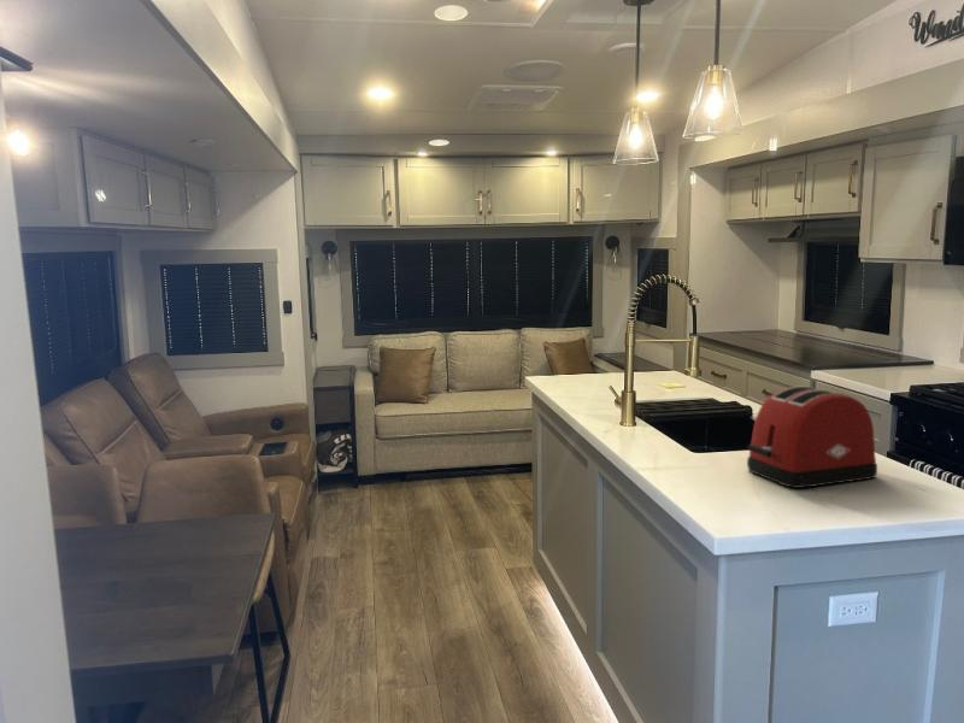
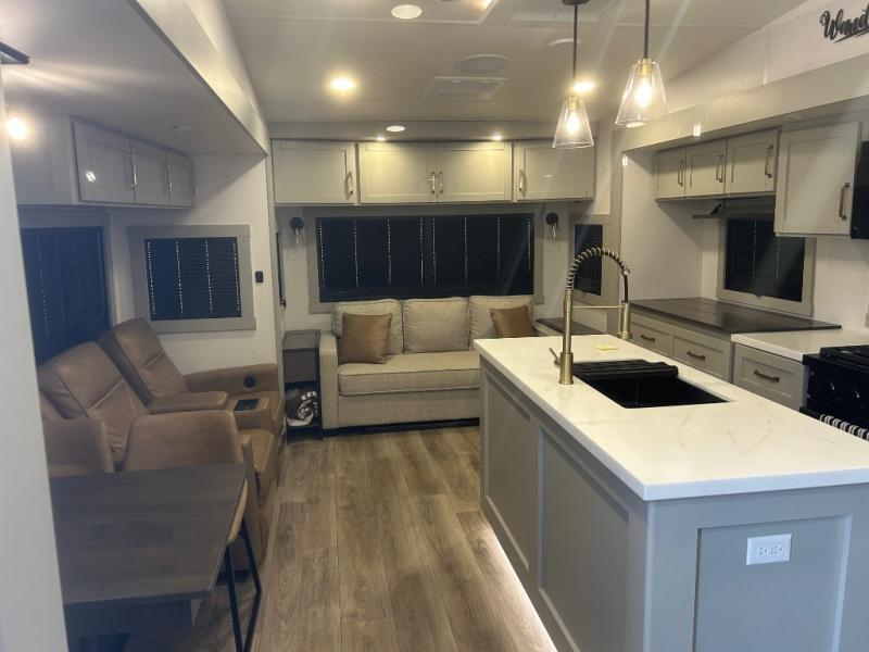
- toaster (812, 431)
